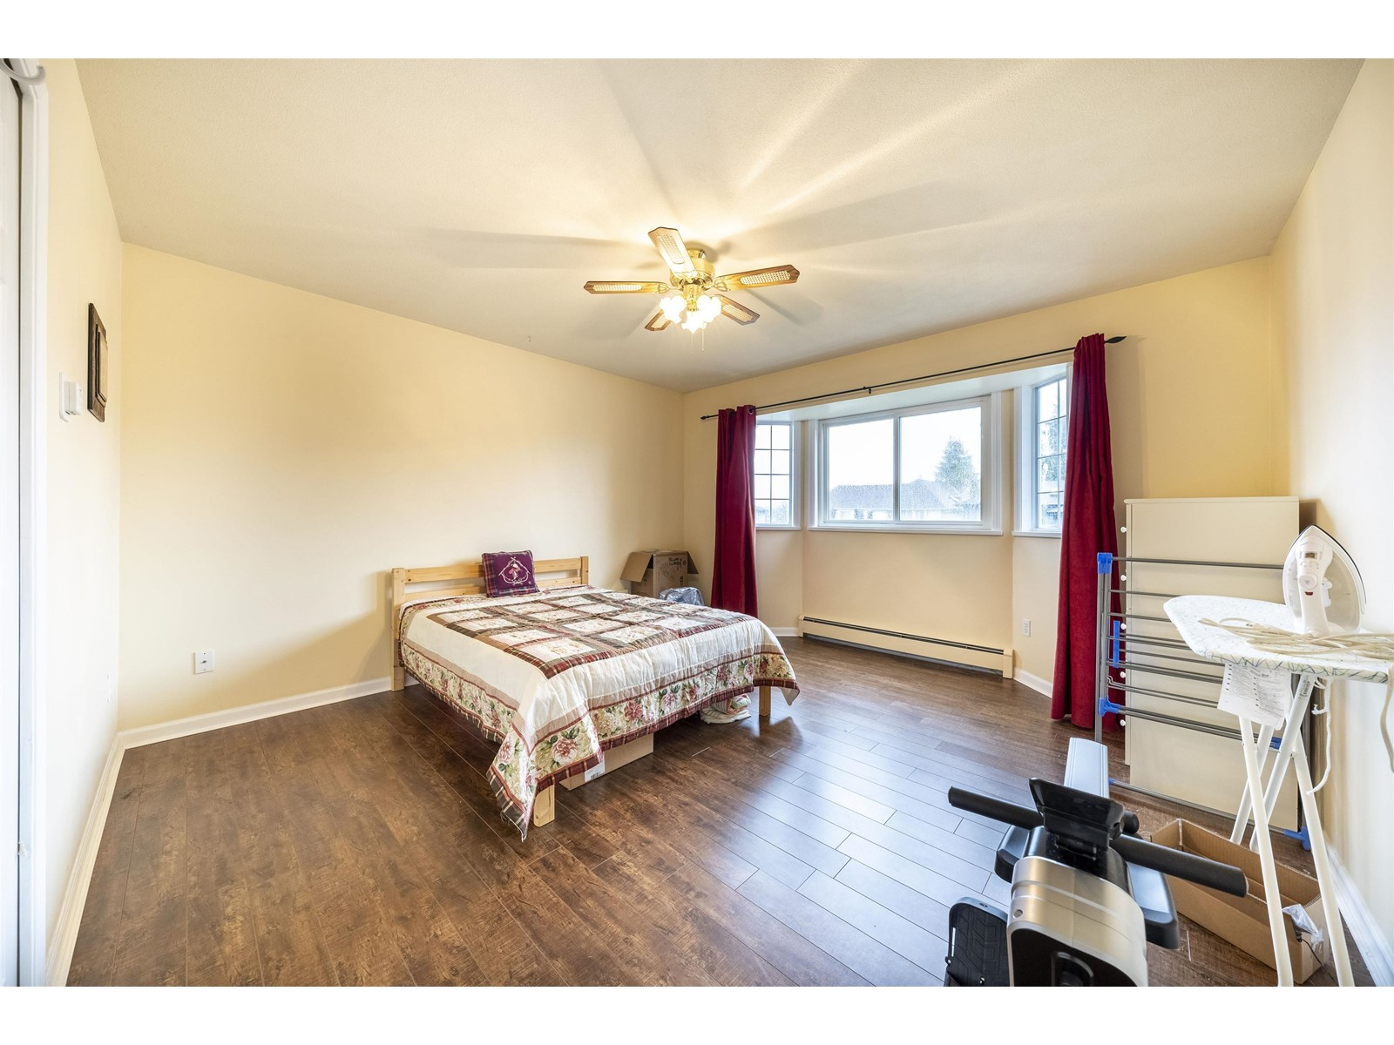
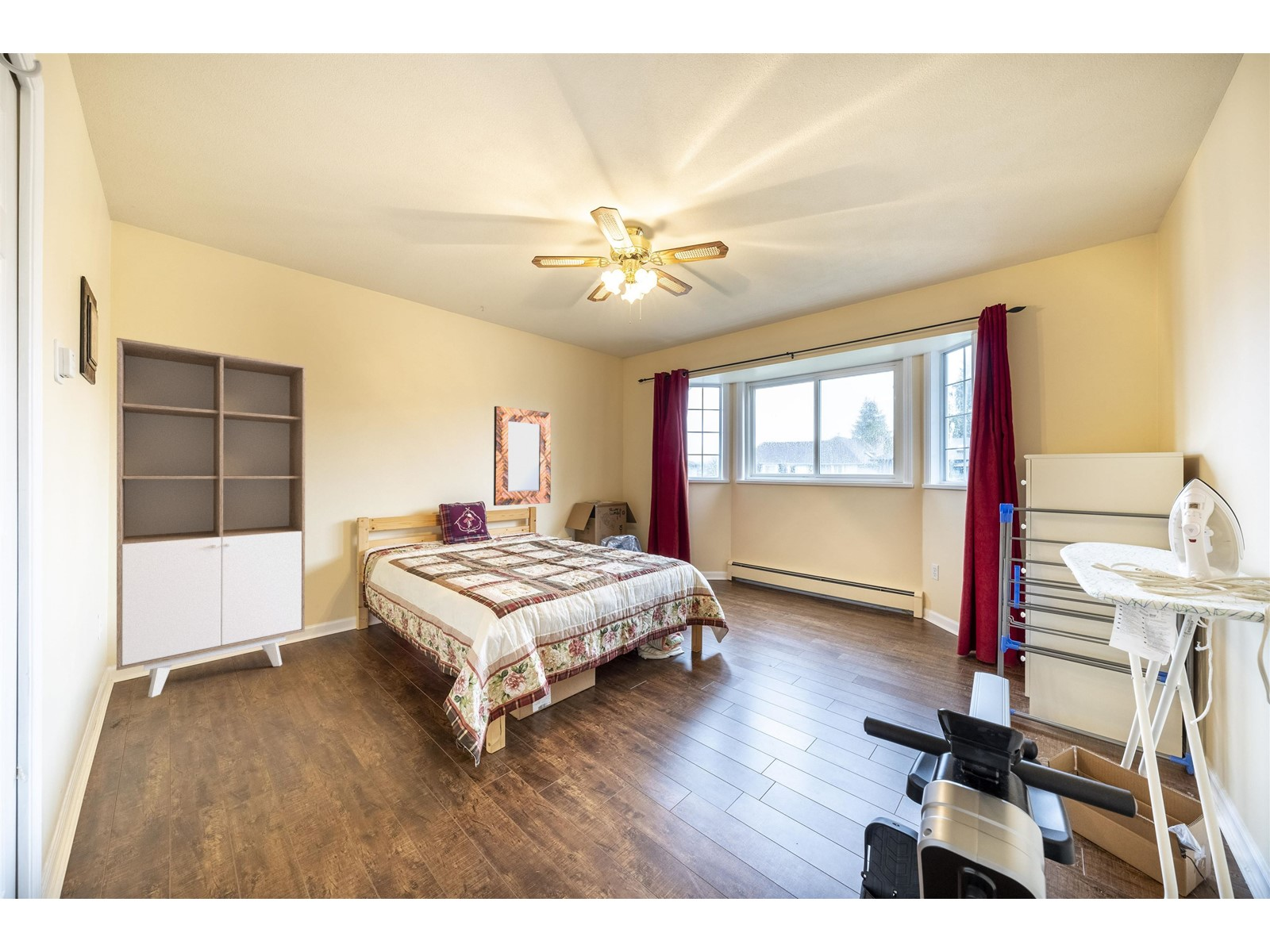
+ wardrobe (217, 515)
+ home mirror (523, 457)
